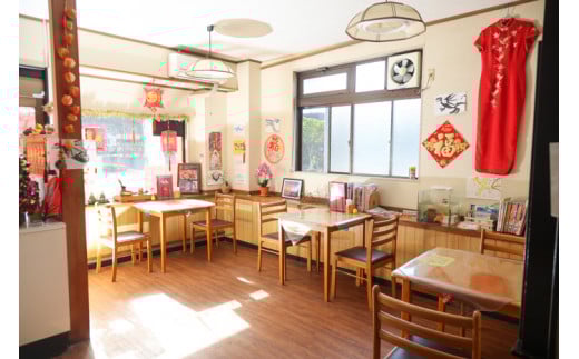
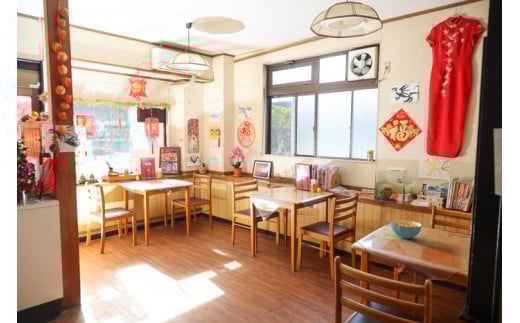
+ cereal bowl (405, 230)
